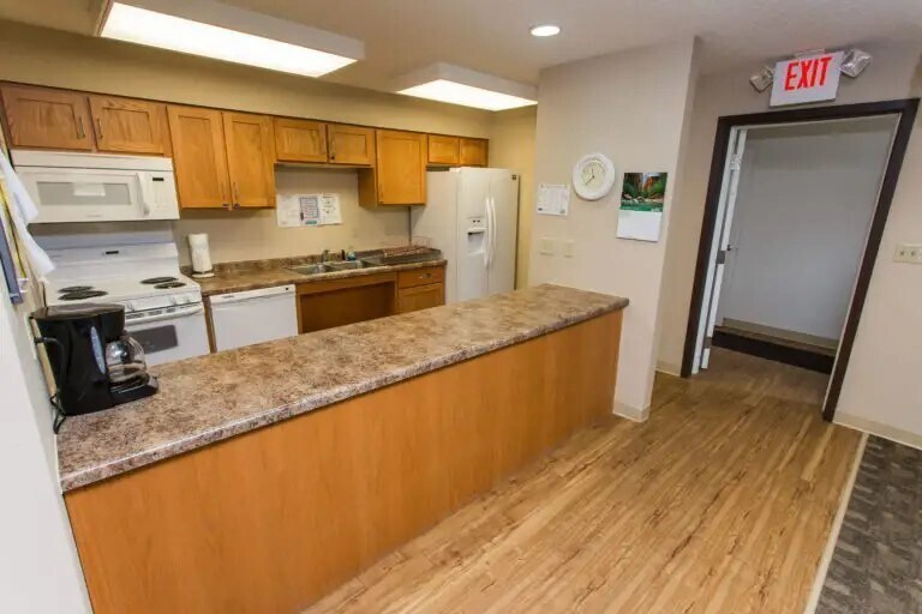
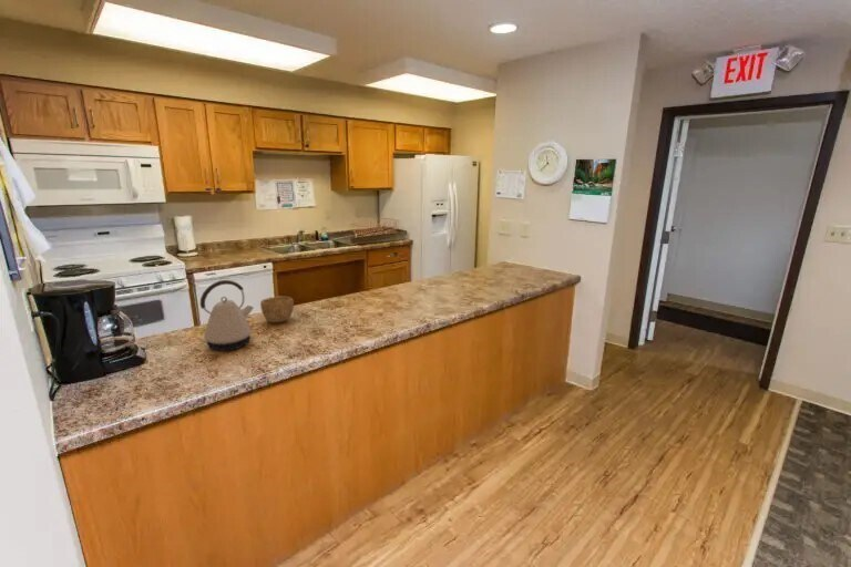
+ bowl (277, 309)
+ kettle (227, 312)
